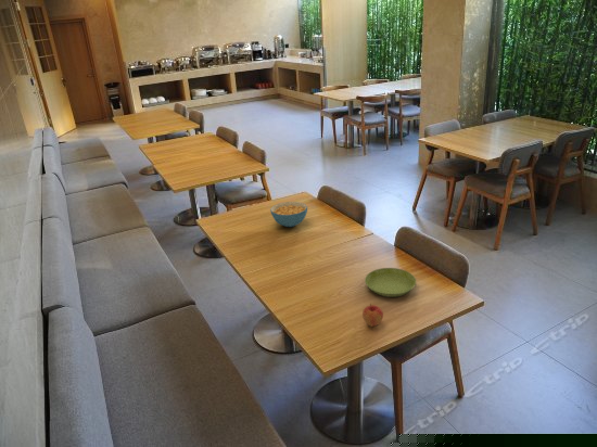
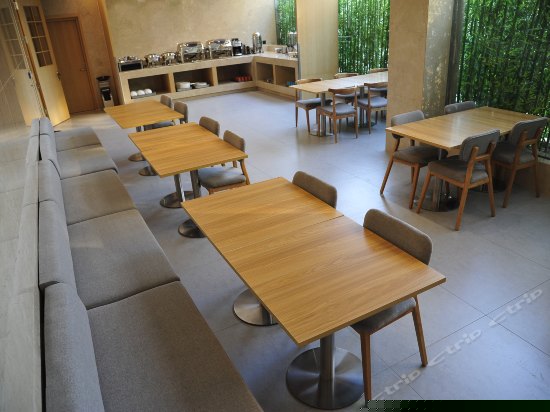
- apple (372, 315)
- saucer (390, 283)
- cereal bowl (289, 216)
